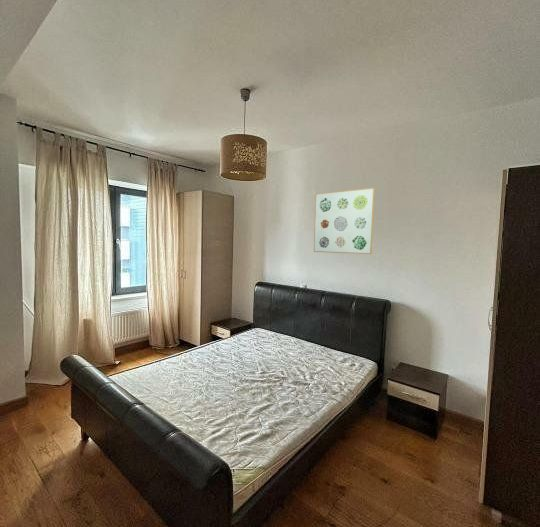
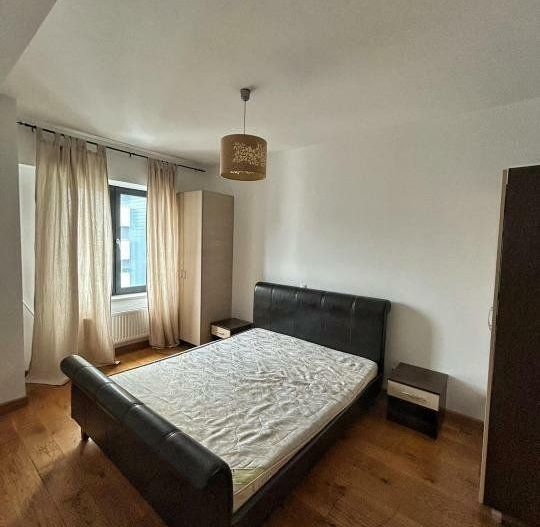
- wall art (342, 222)
